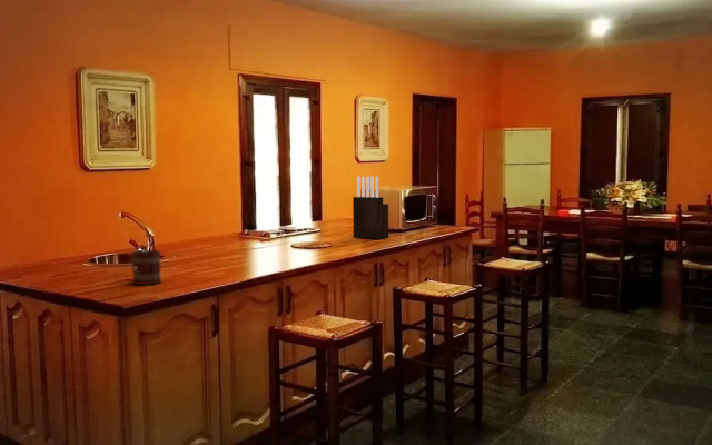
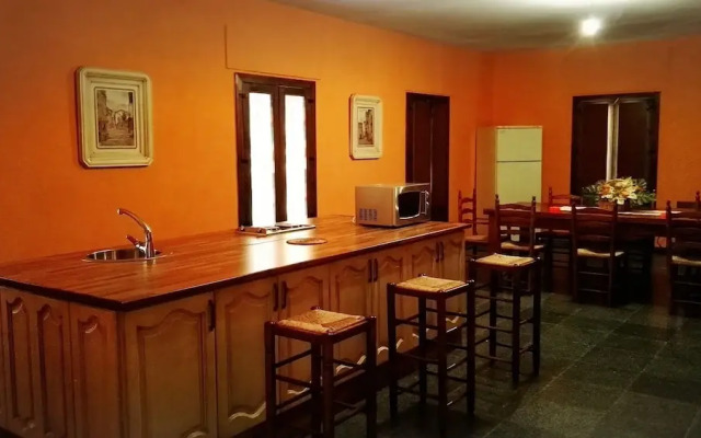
- knife block (372, 207)
- mug (144, 266)
